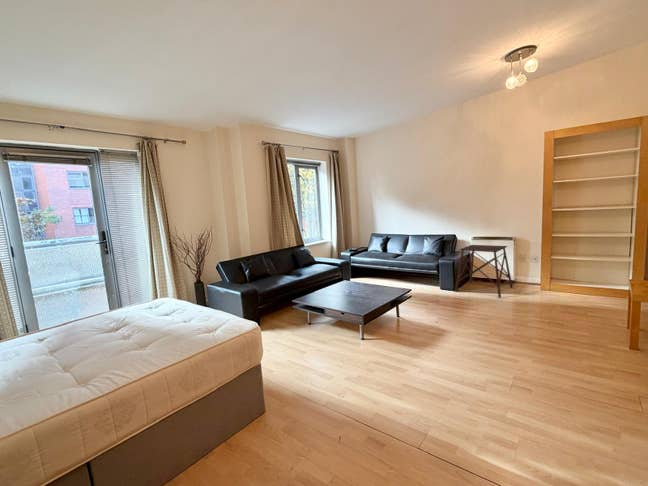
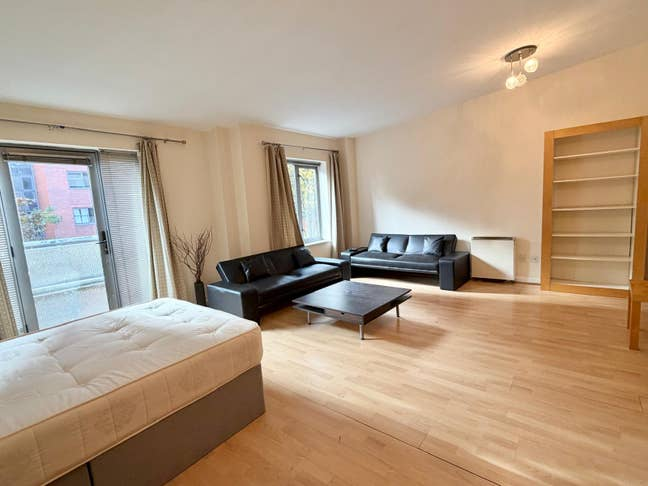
- side table (482, 267)
